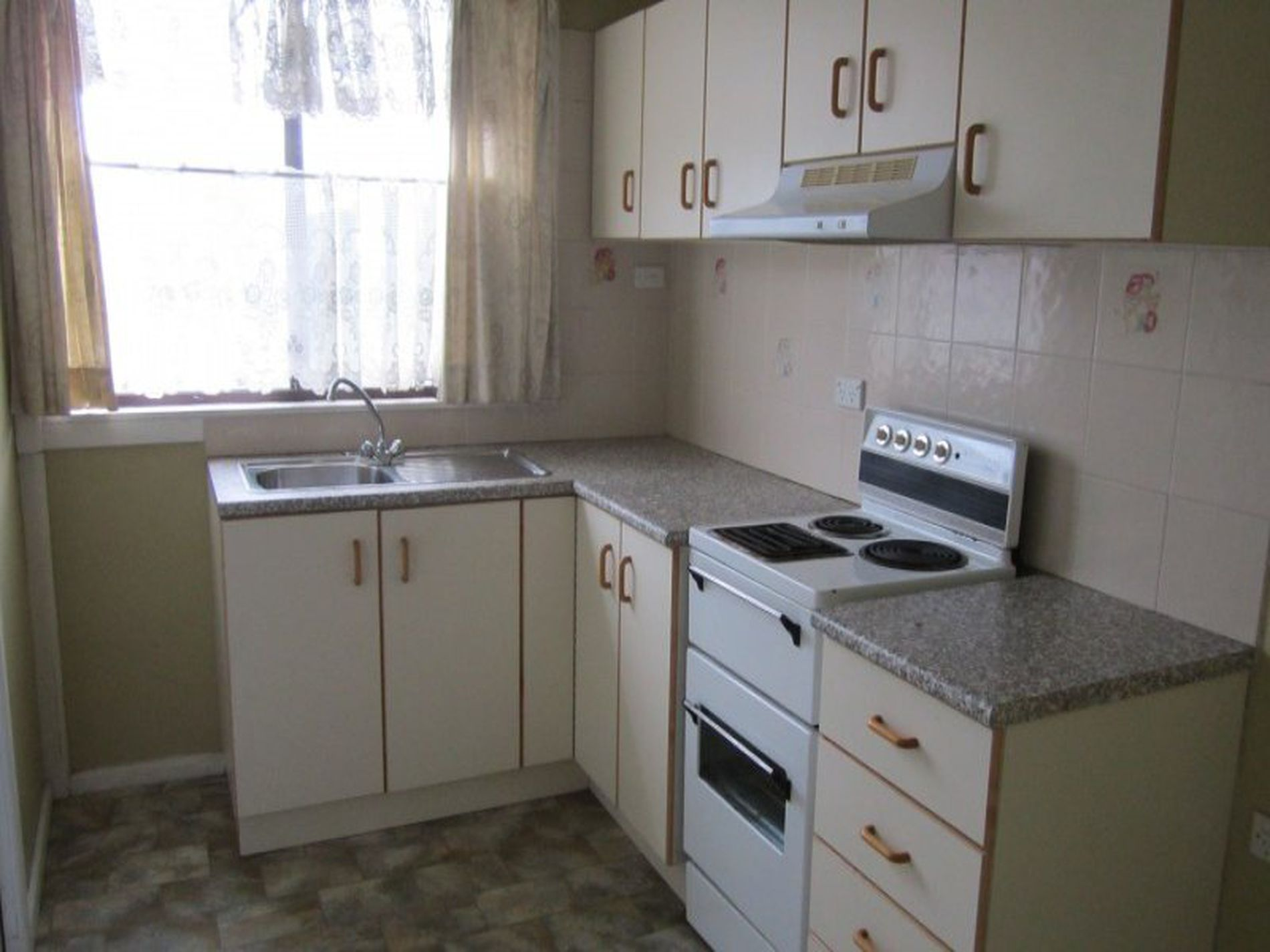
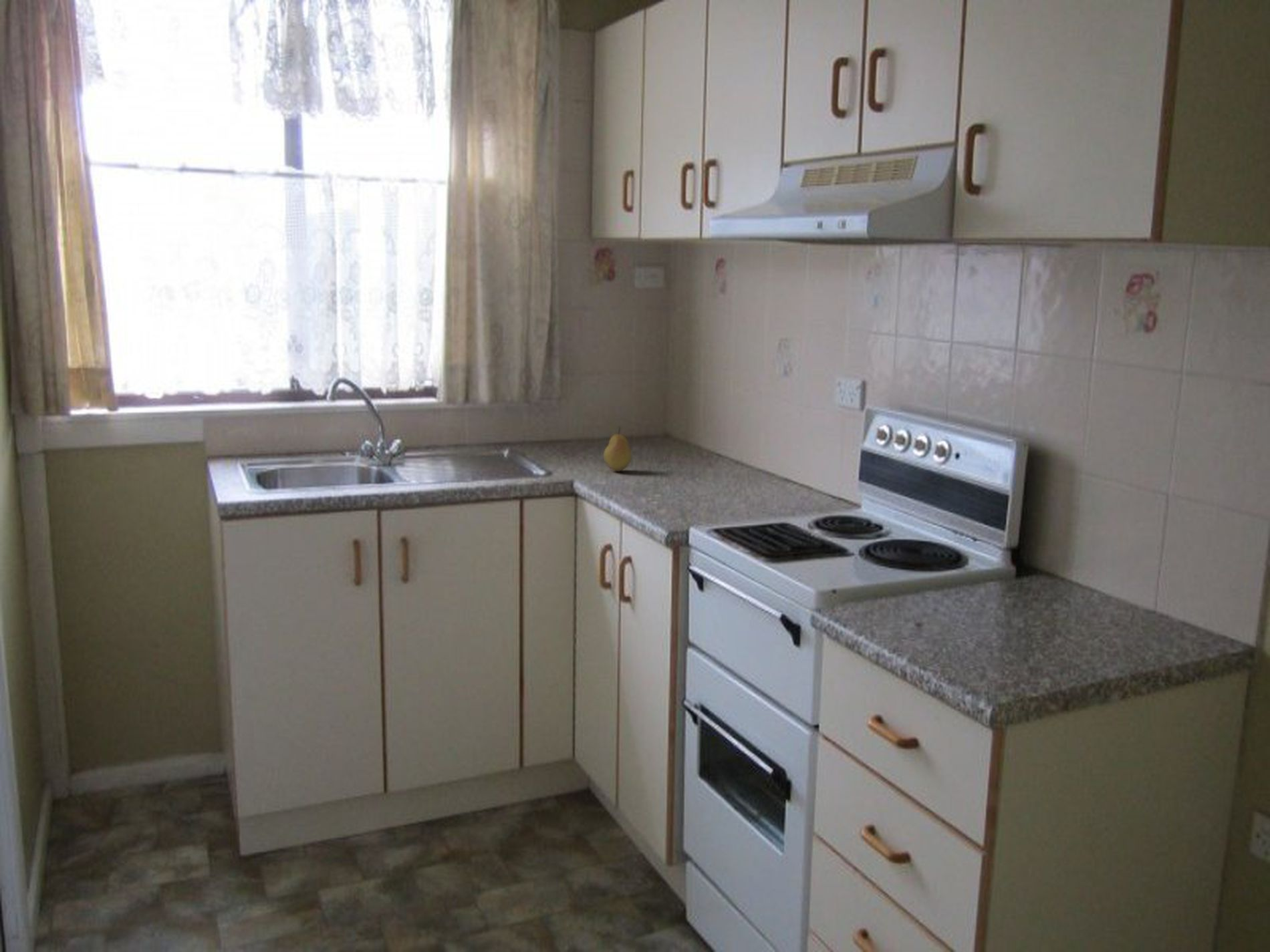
+ fruit (618, 450)
